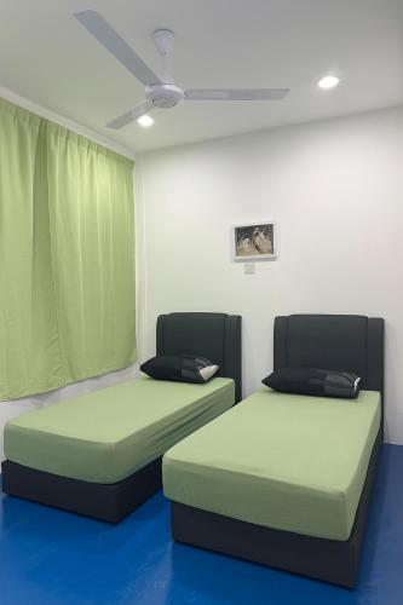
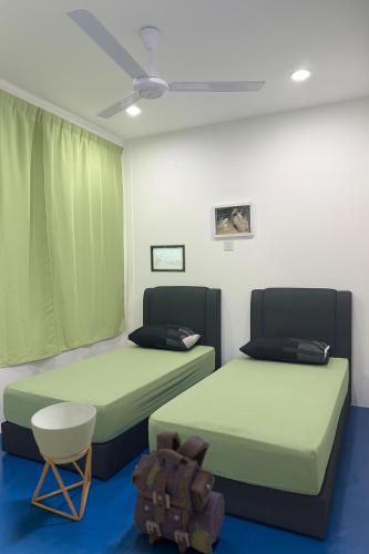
+ planter (65, 458)
+ backpack (176, 485)
+ wall art (167, 258)
